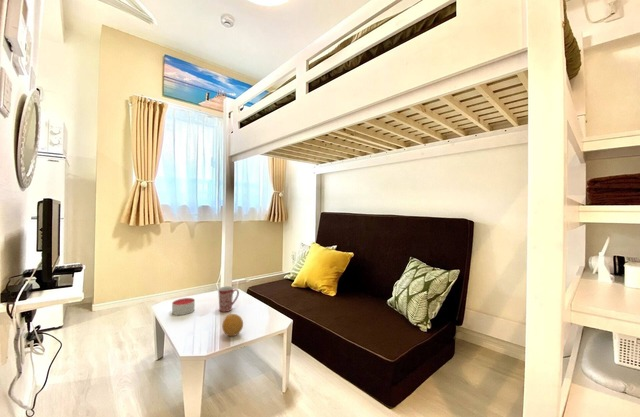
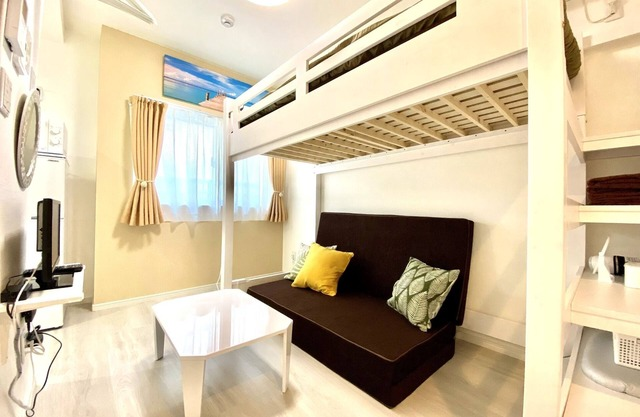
- candle (183, 305)
- fruit (232, 324)
- mug (228, 298)
